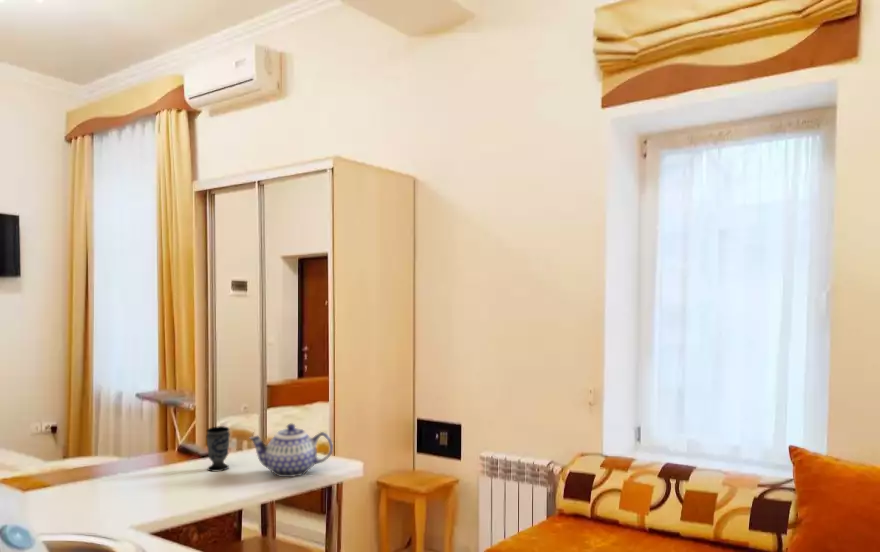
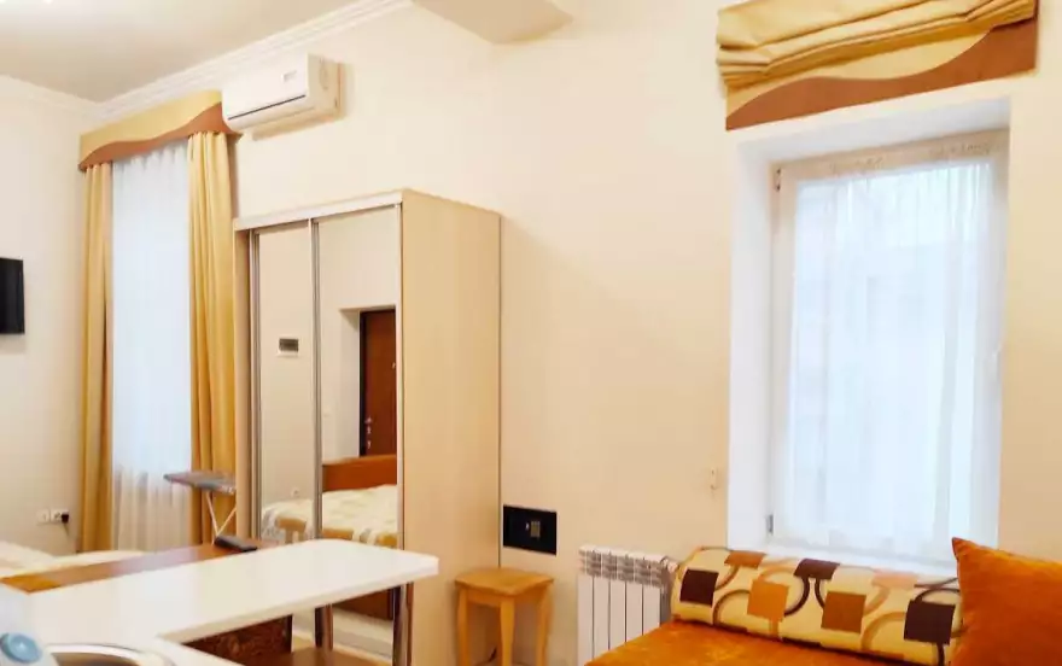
- teapot (291, 447)
- cup (218, 448)
